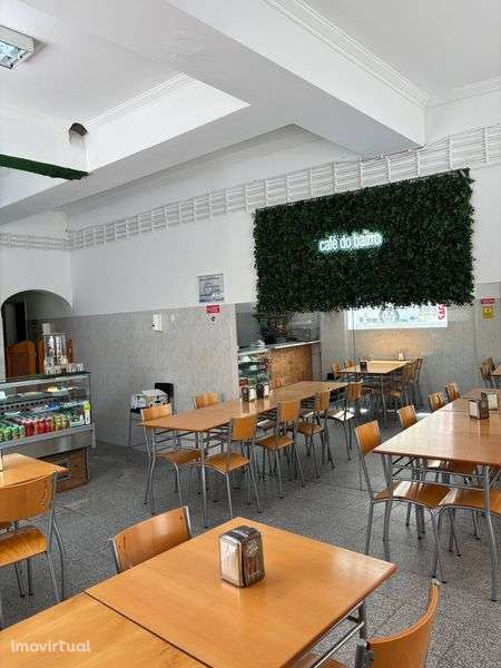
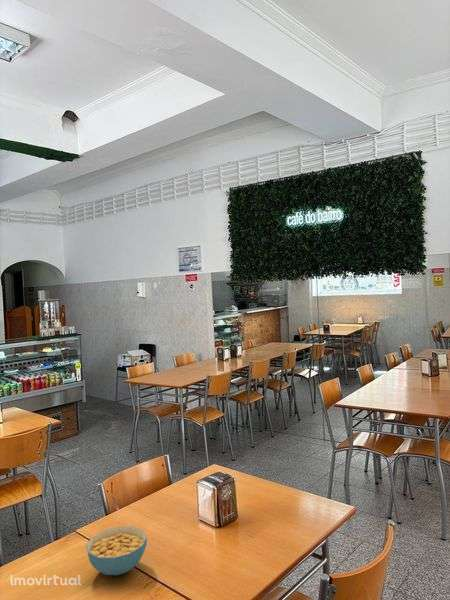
+ cereal bowl (117, 555)
